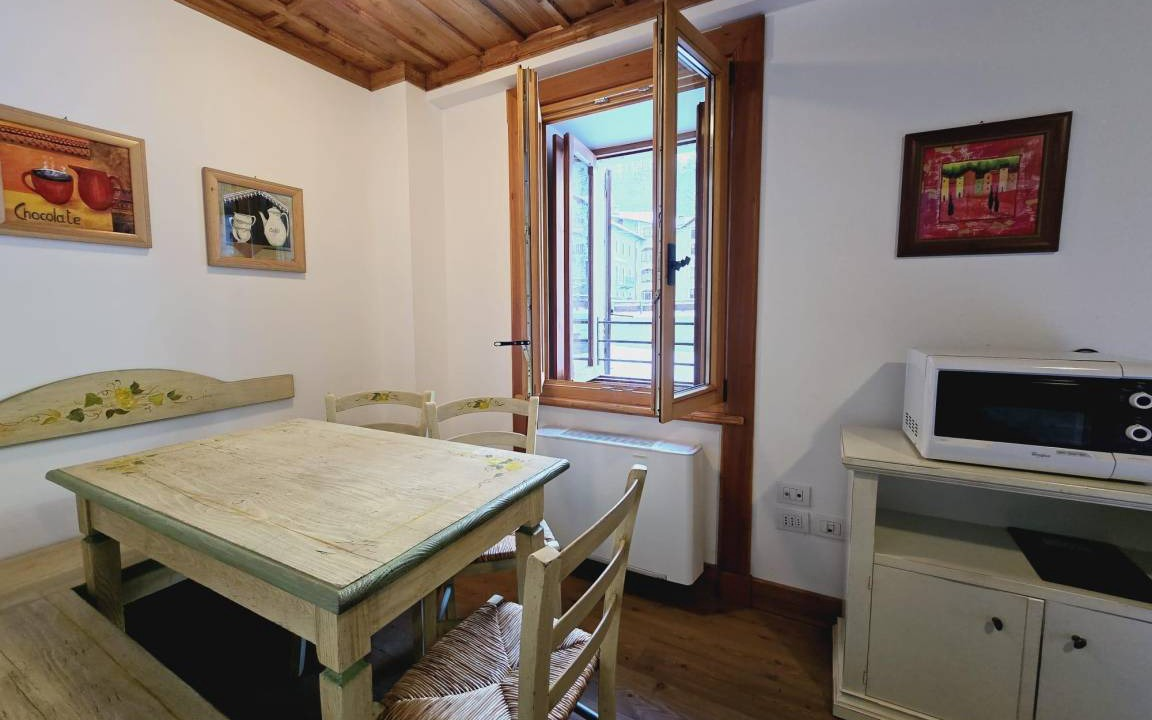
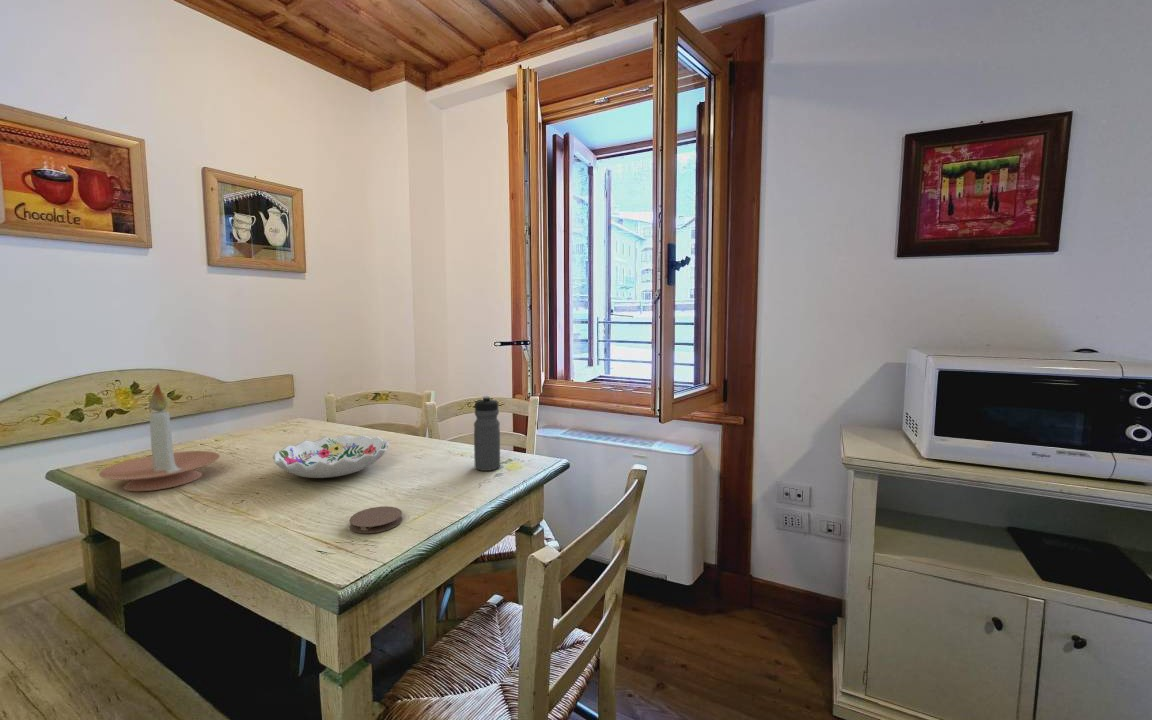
+ decorative bowl (333, 458)
+ coaster (376, 519)
+ water bottle (487, 431)
+ candle holder (160, 432)
